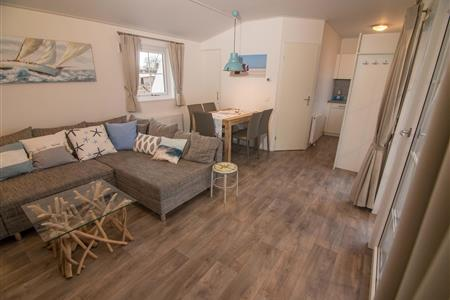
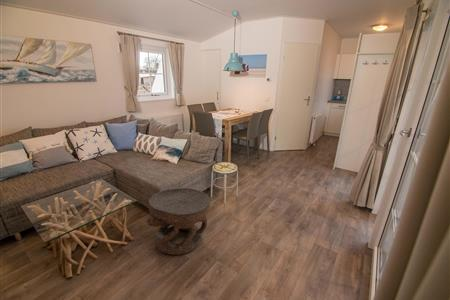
+ carved stool (178, 219)
